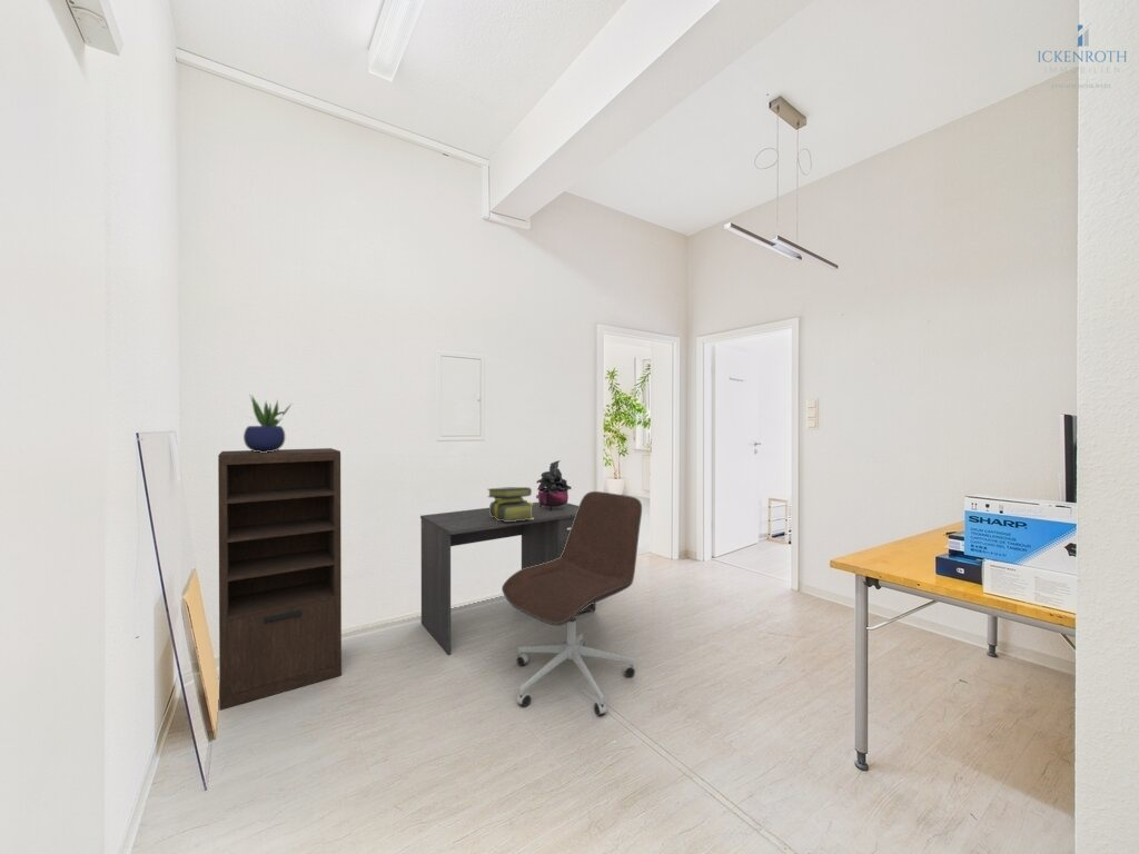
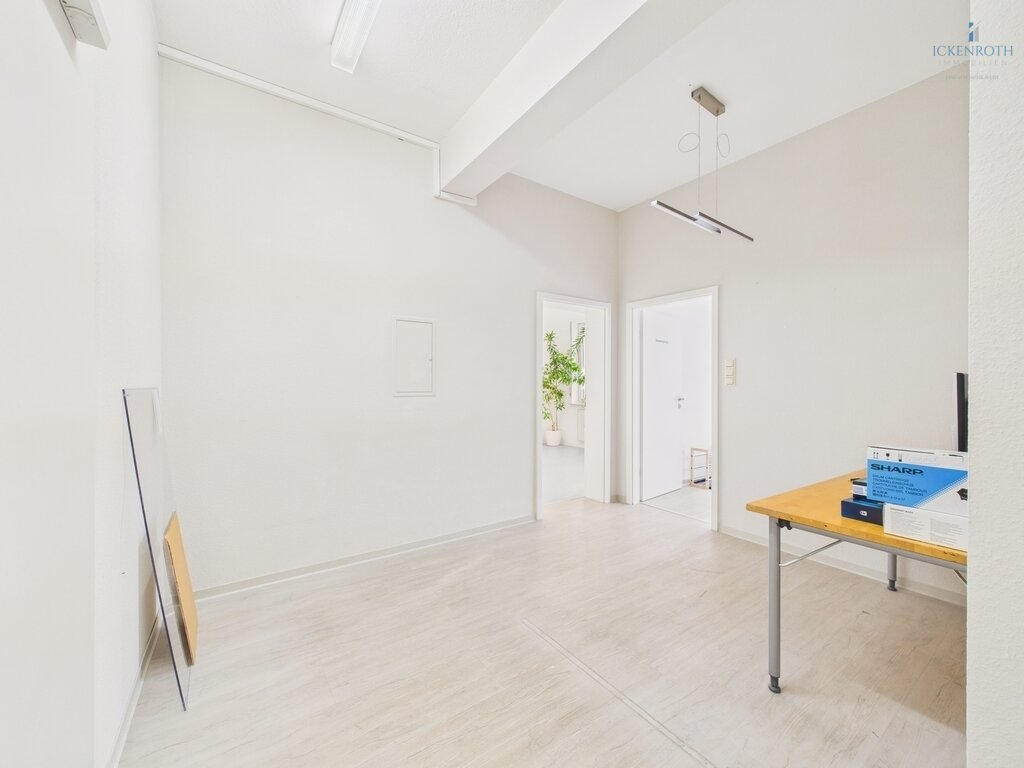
- office chair (572, 589)
- desk (522, 565)
- stack of books (508, 502)
- potted plant (551, 484)
- potted plant (267, 423)
- shelving unit (281, 564)
